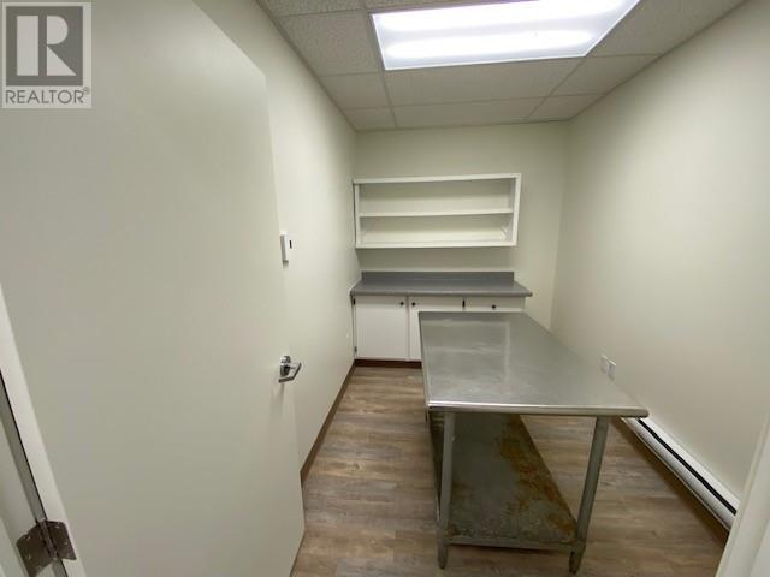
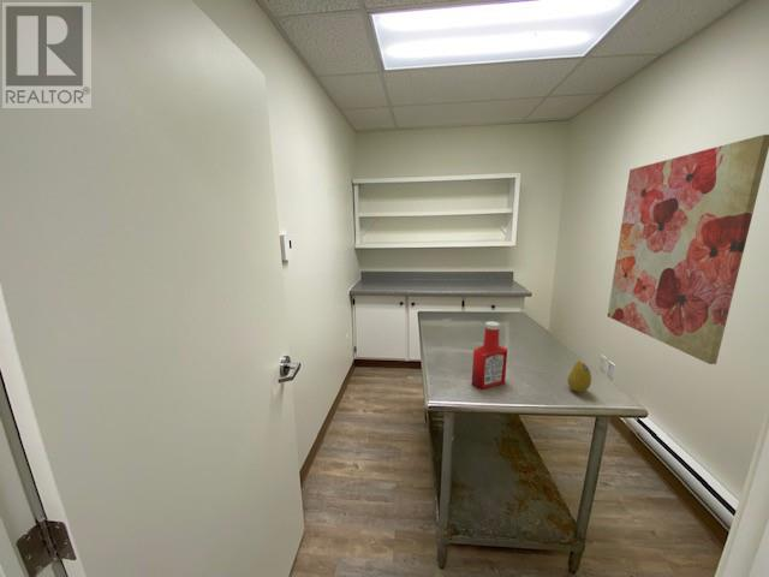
+ wall art (666, 251)
+ soap bottle (490, 353)
+ fruit (579, 376)
